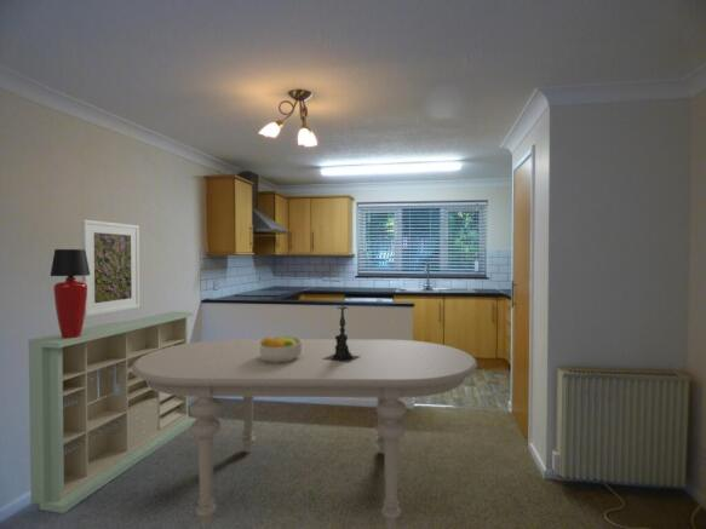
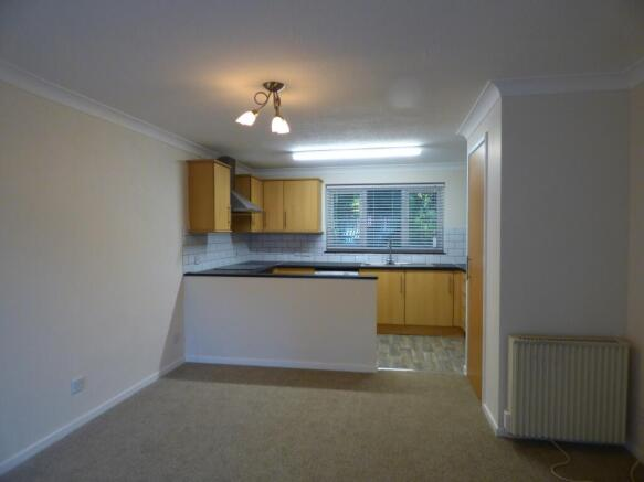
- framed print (113, 266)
- fruit bowl (280, 345)
- storage cabinet (126, 390)
- dining table (308, 396)
- table lamp (70, 293)
- candle holder (341, 327)
